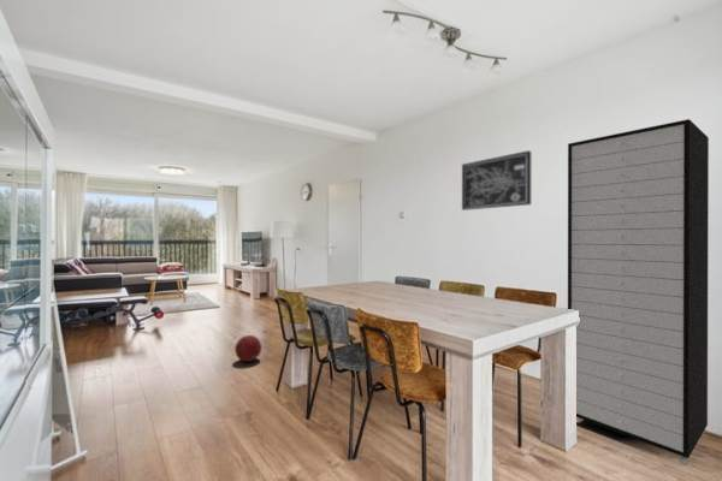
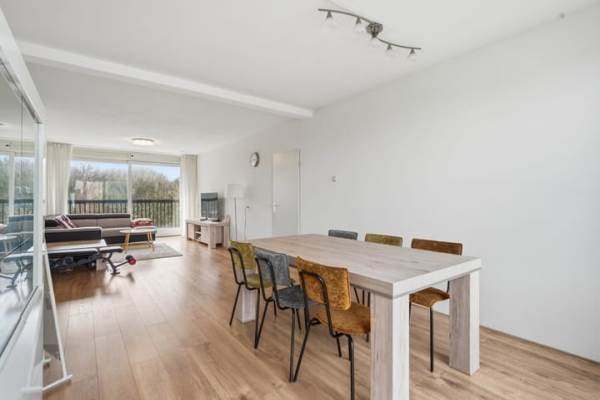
- storage cabinet (635, 284)
- wall art (493, 183)
- ball (248, 348)
